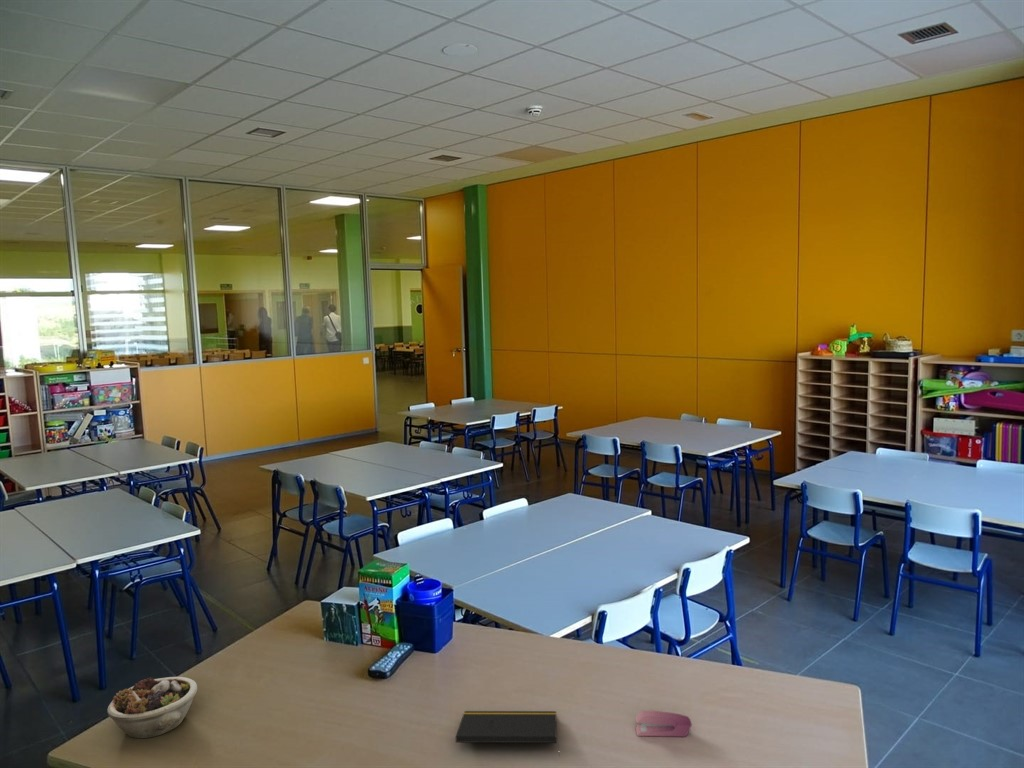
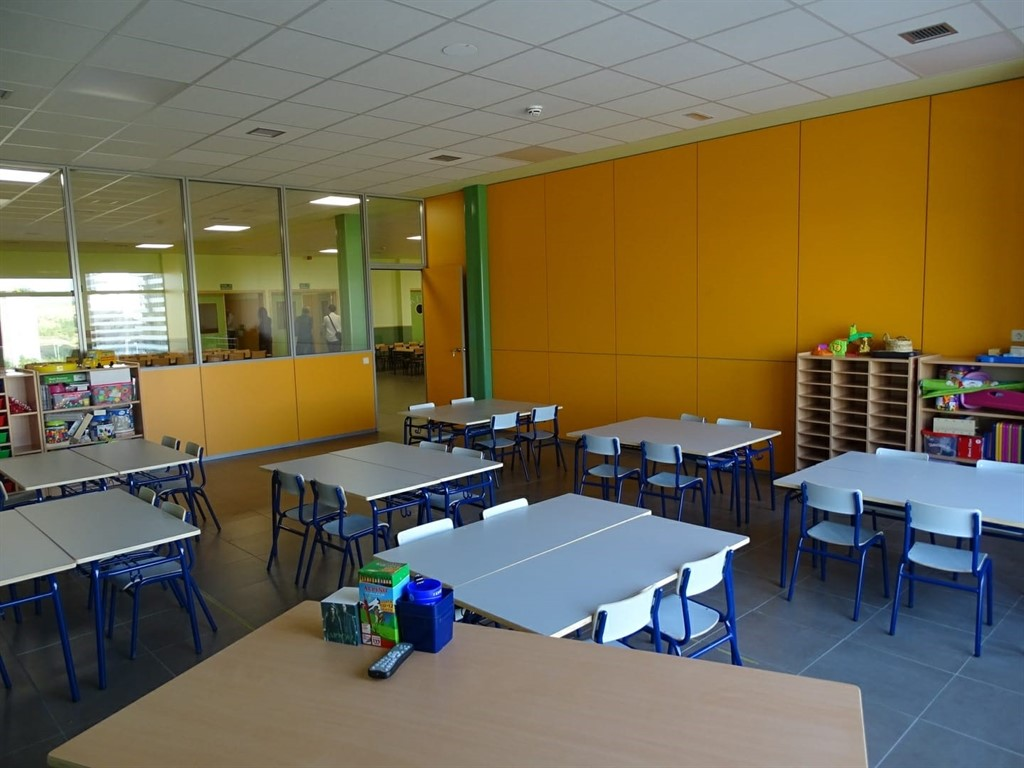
- stapler (663, 722)
- notepad (508, 726)
- succulent planter (154, 703)
